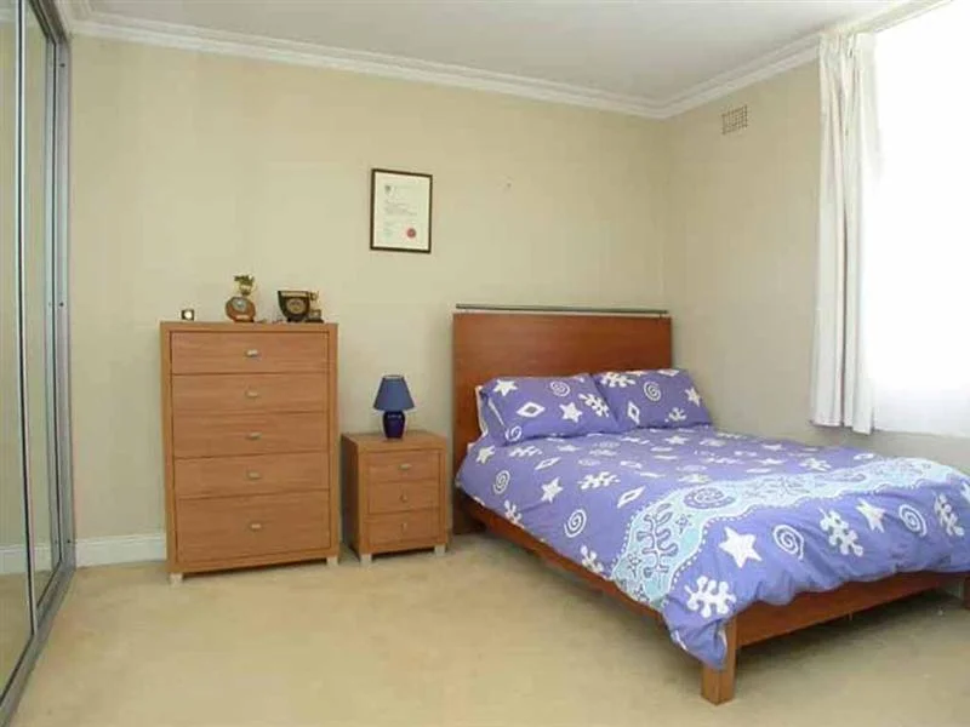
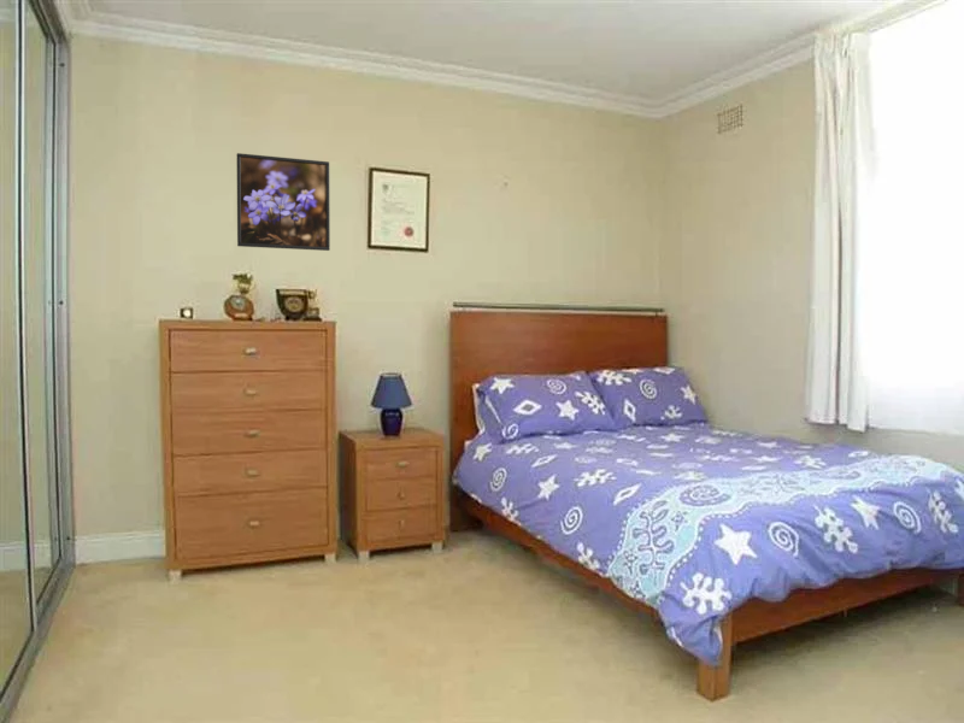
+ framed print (283, 202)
